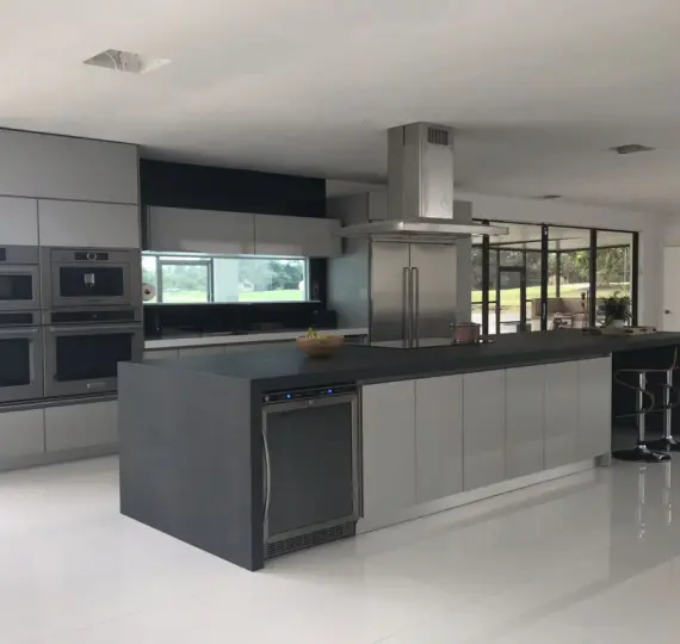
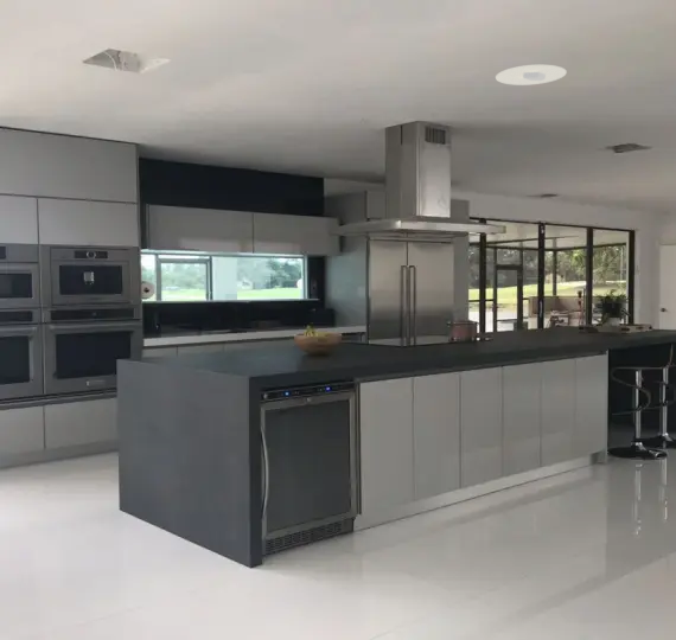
+ recessed light (530, 71)
